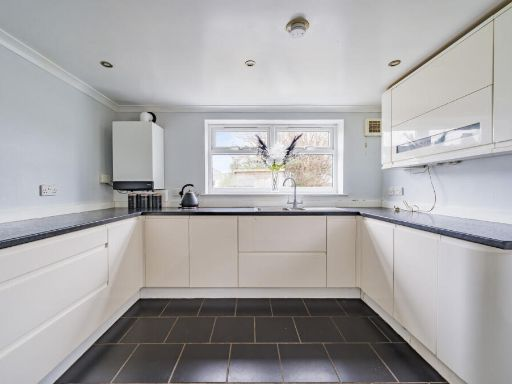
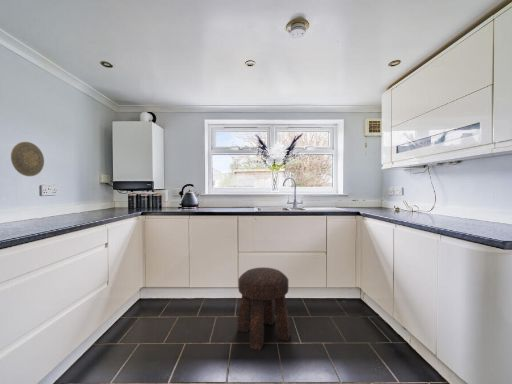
+ stool (263, 302)
+ decorative plate (30, 159)
